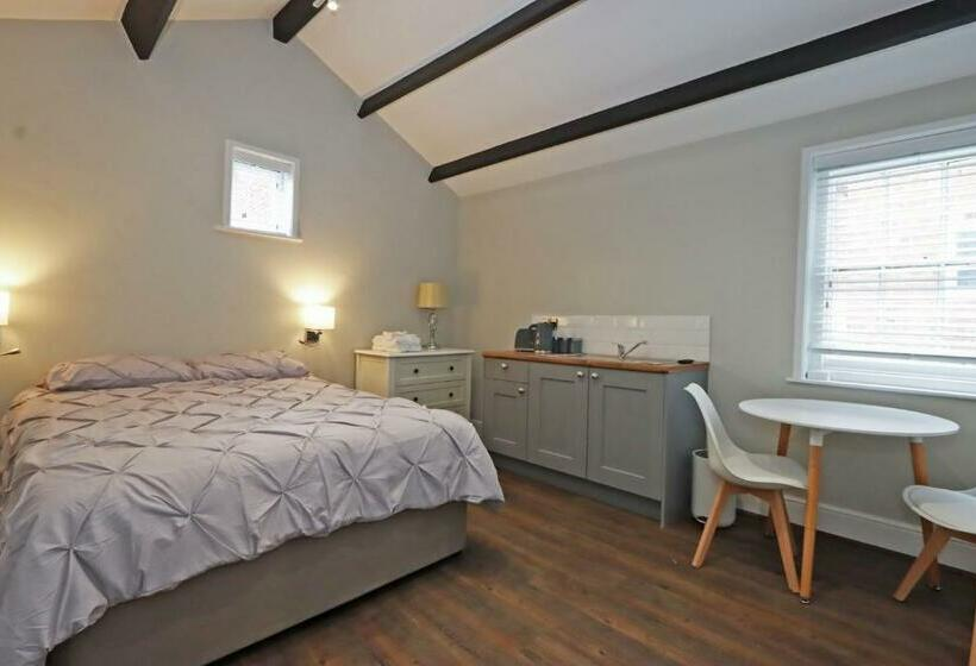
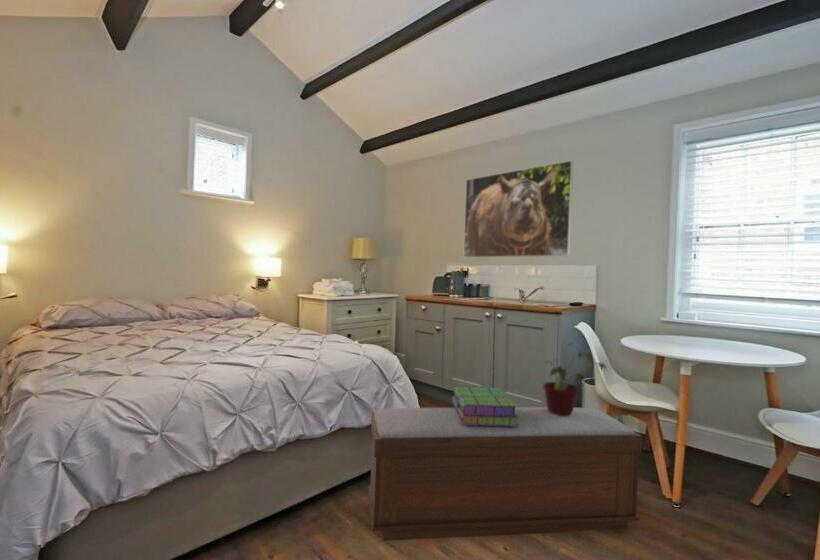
+ stack of books (483, 404)
+ bench (498, 464)
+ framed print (512, 214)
+ potted plant (575, 378)
